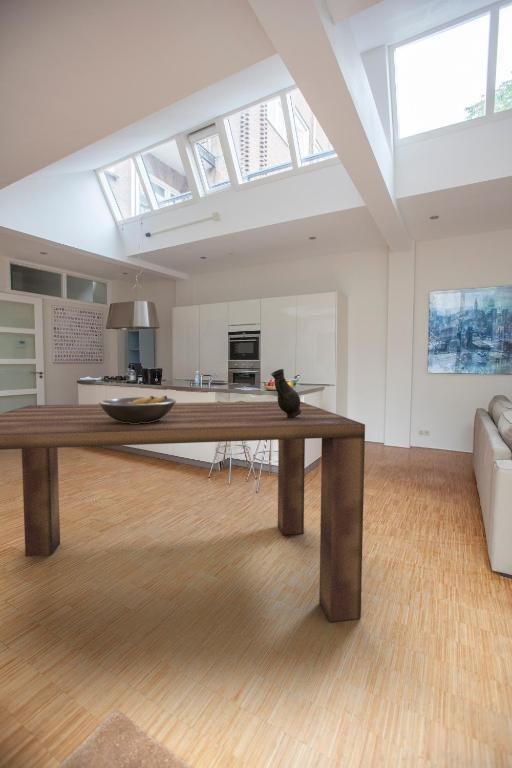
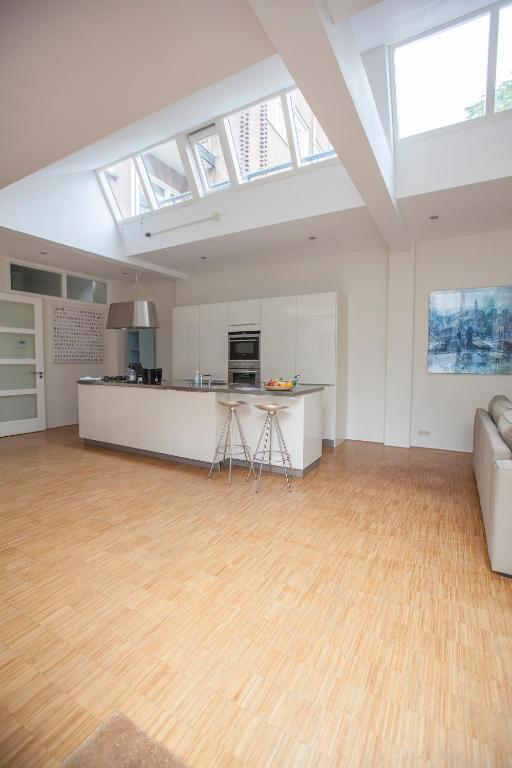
- dining table (170, 443)
- jug (286, 393)
- fruit bowl (138, 407)
